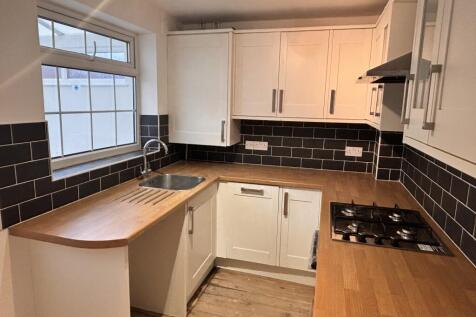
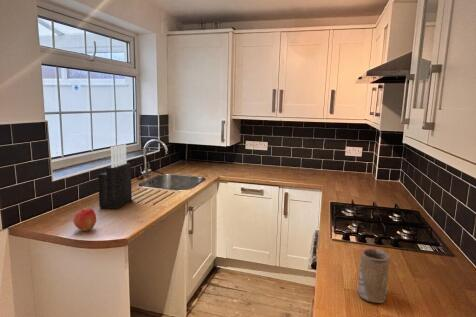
+ knife block (113, 175)
+ apple (85, 219)
+ mug (369, 271)
